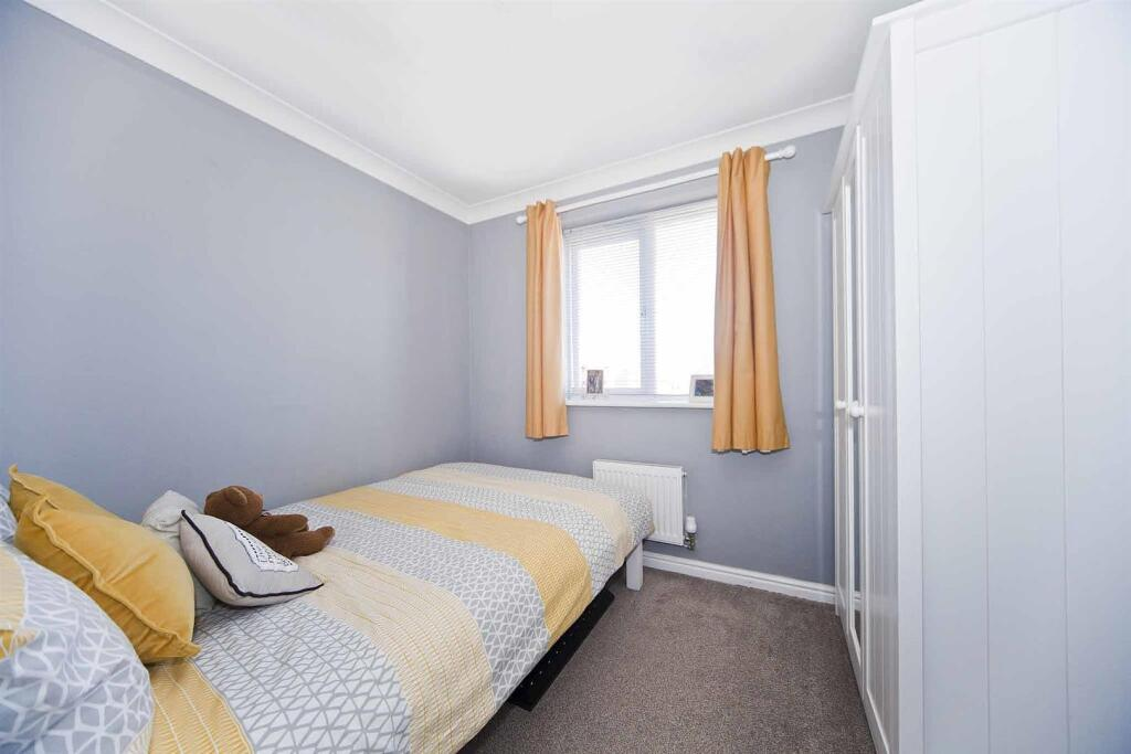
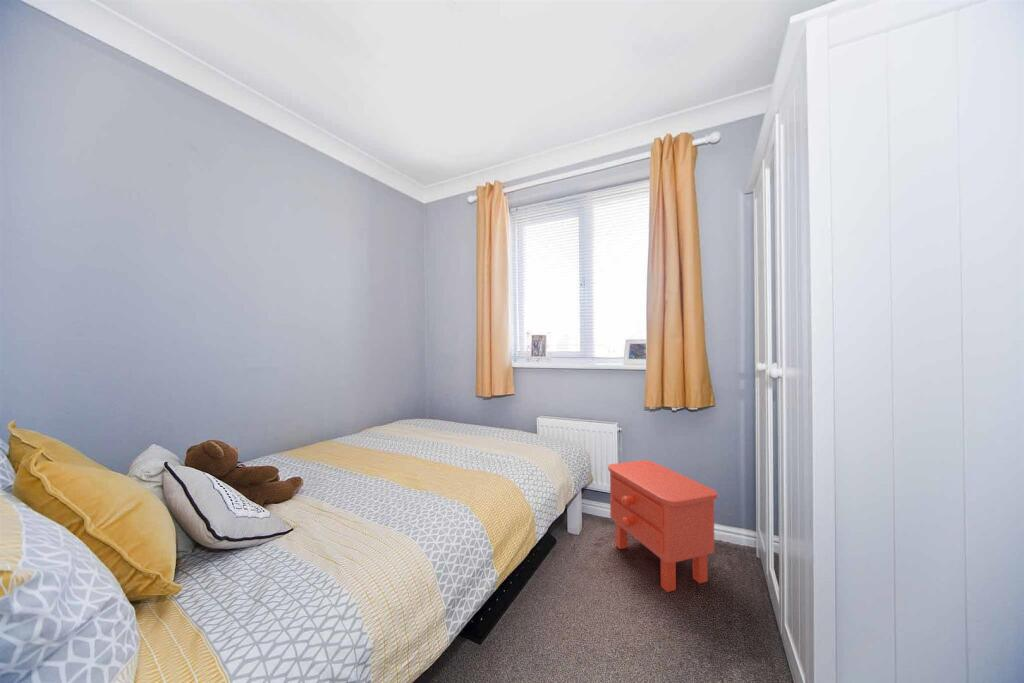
+ nightstand (657, 519)
